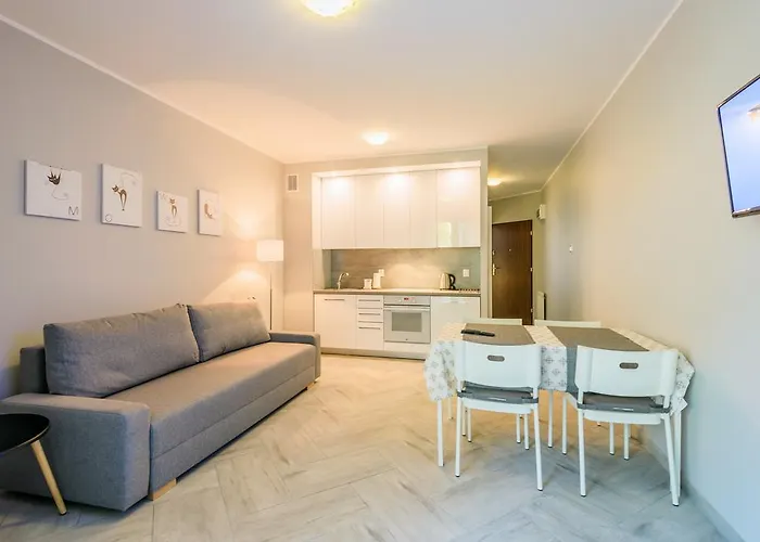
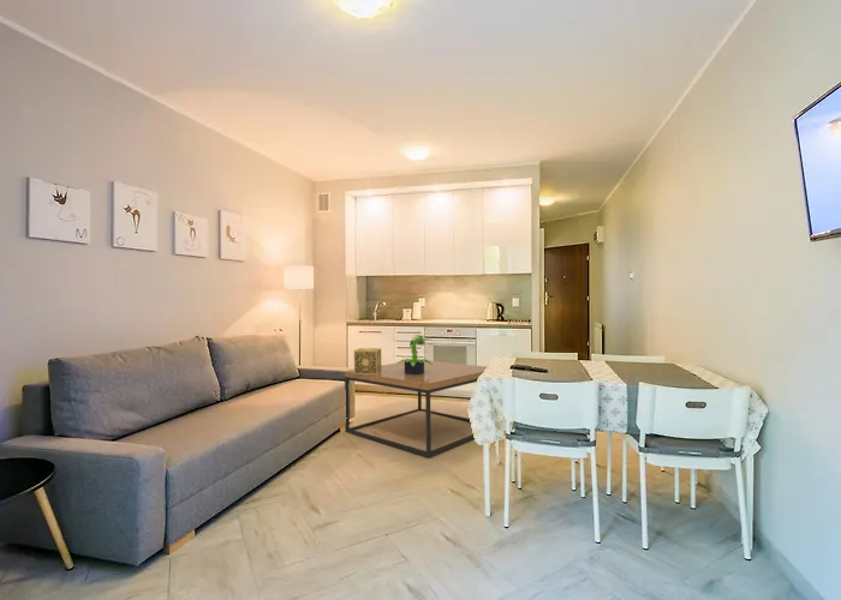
+ coffee table (421, 400)
+ decorative box (368, 360)
+ potted plant (413, 353)
